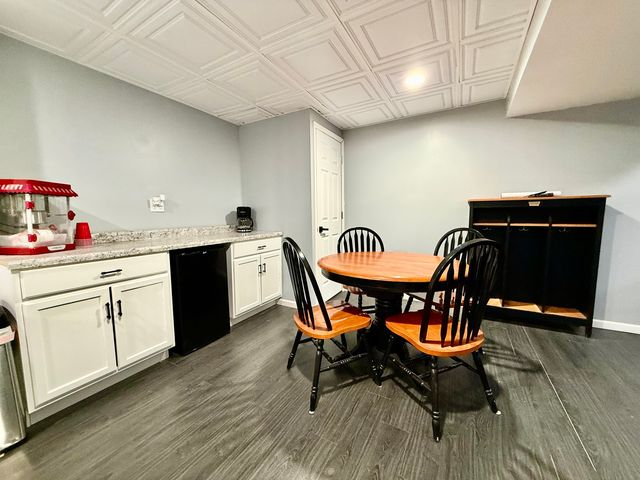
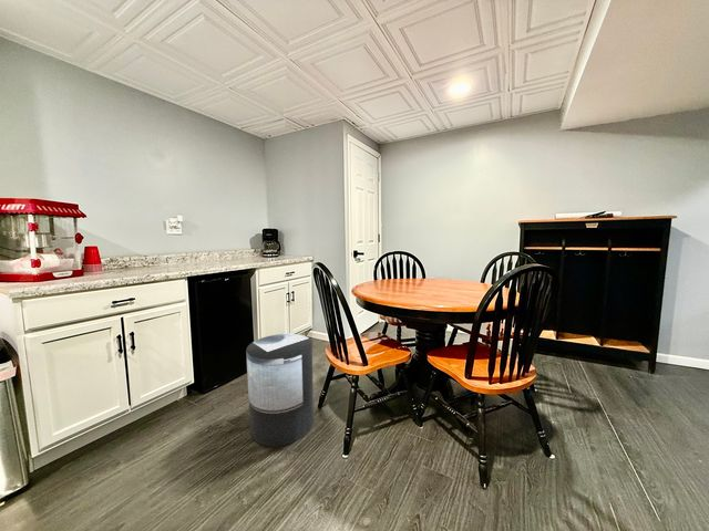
+ trash can (281, 384)
